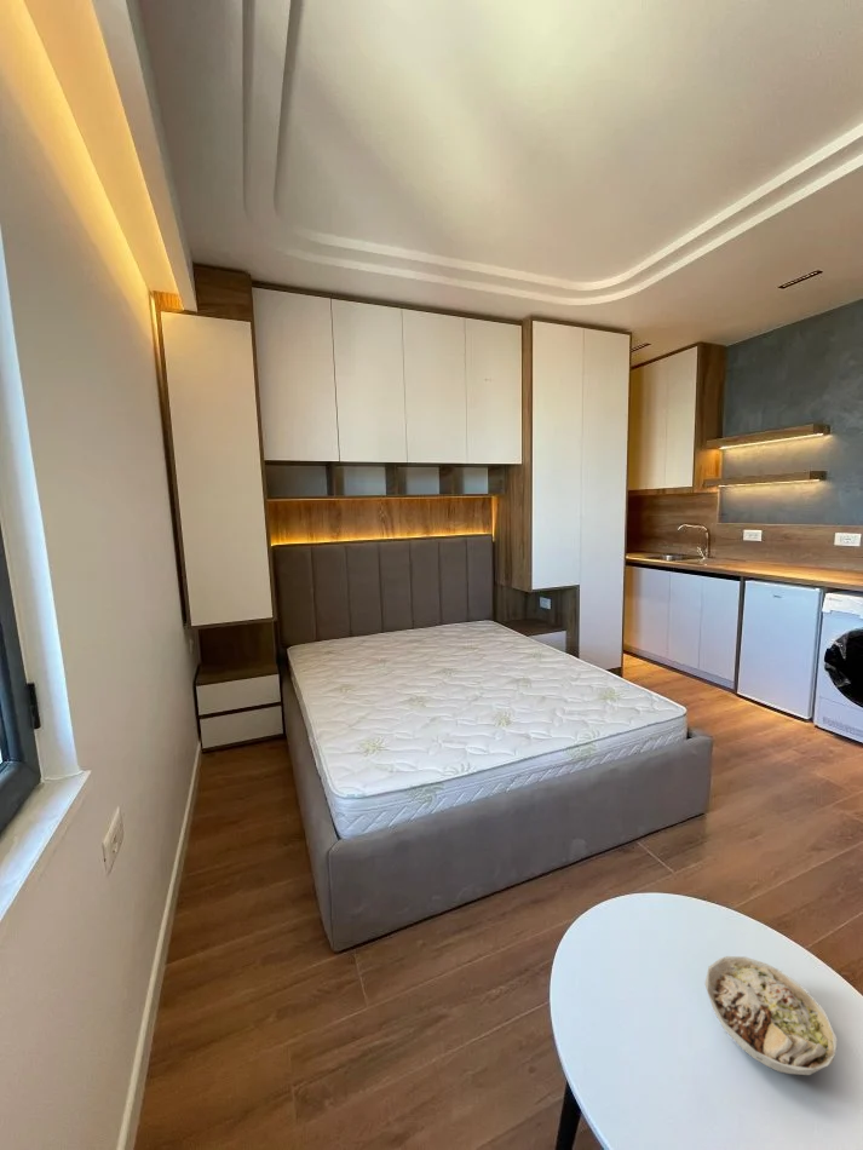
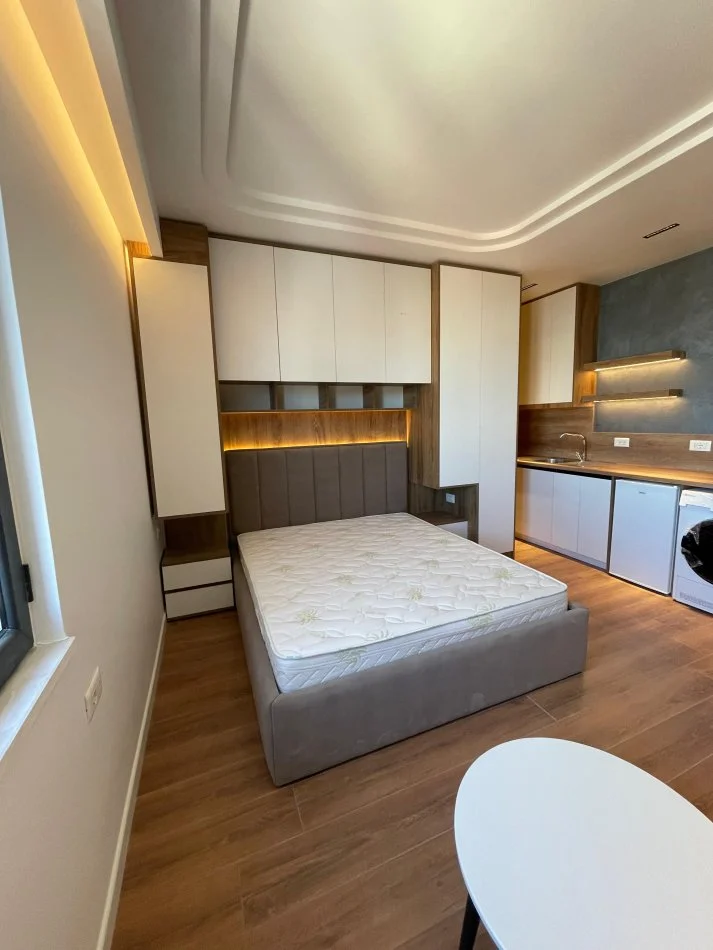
- bowl (766, 1017)
